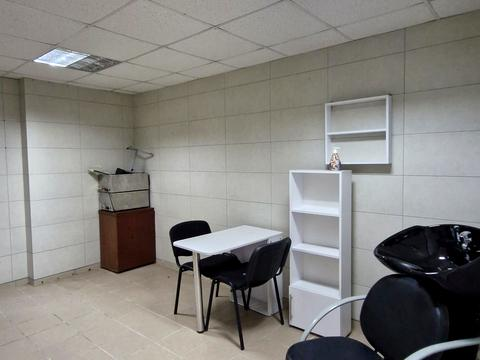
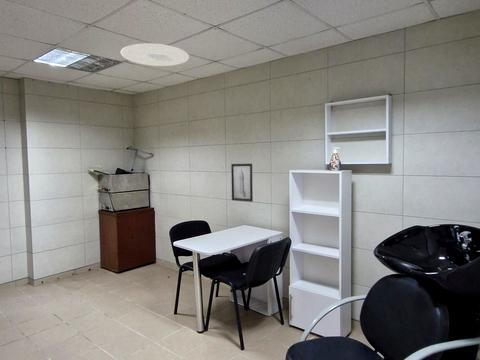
+ ceiling light (155, 52)
+ wall art (241, 182)
